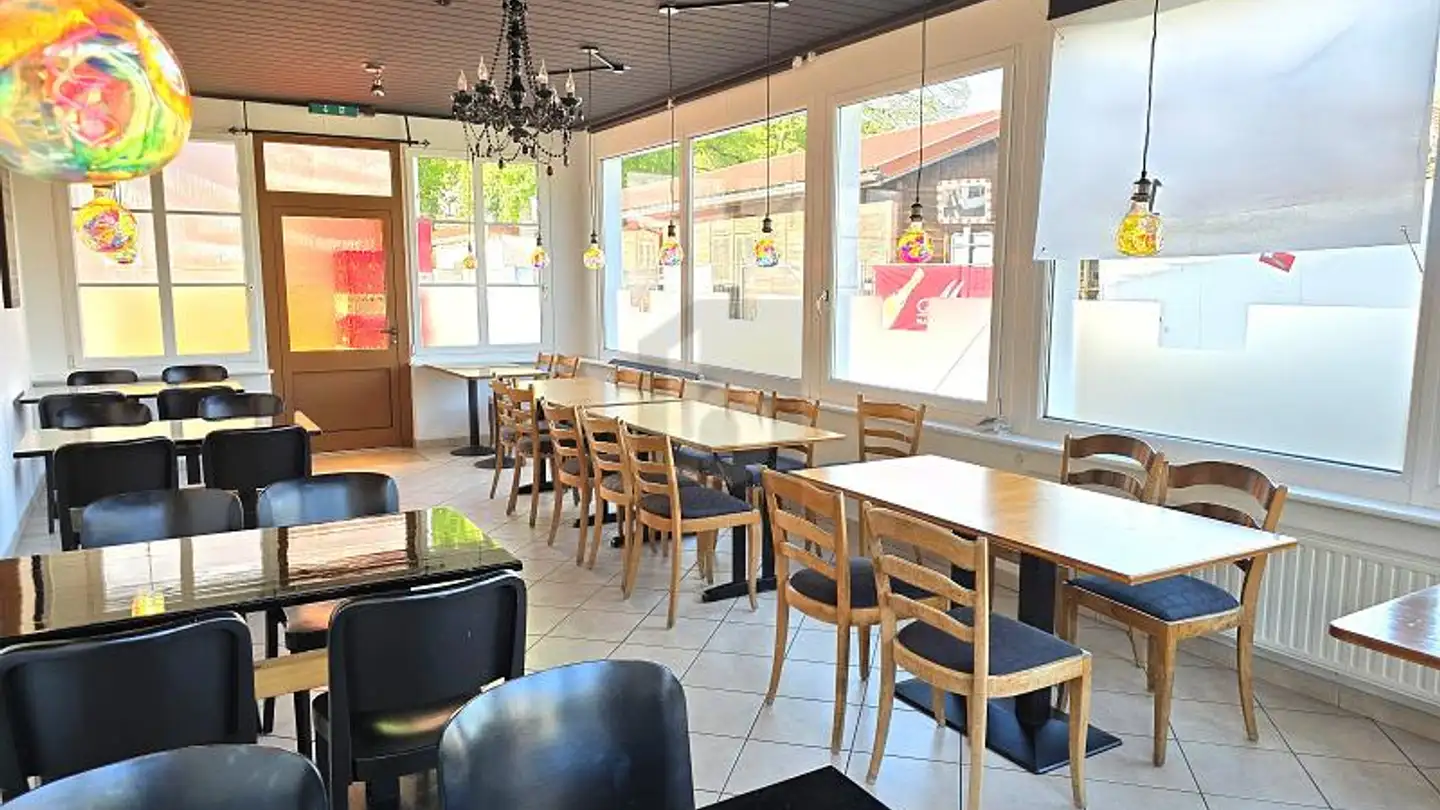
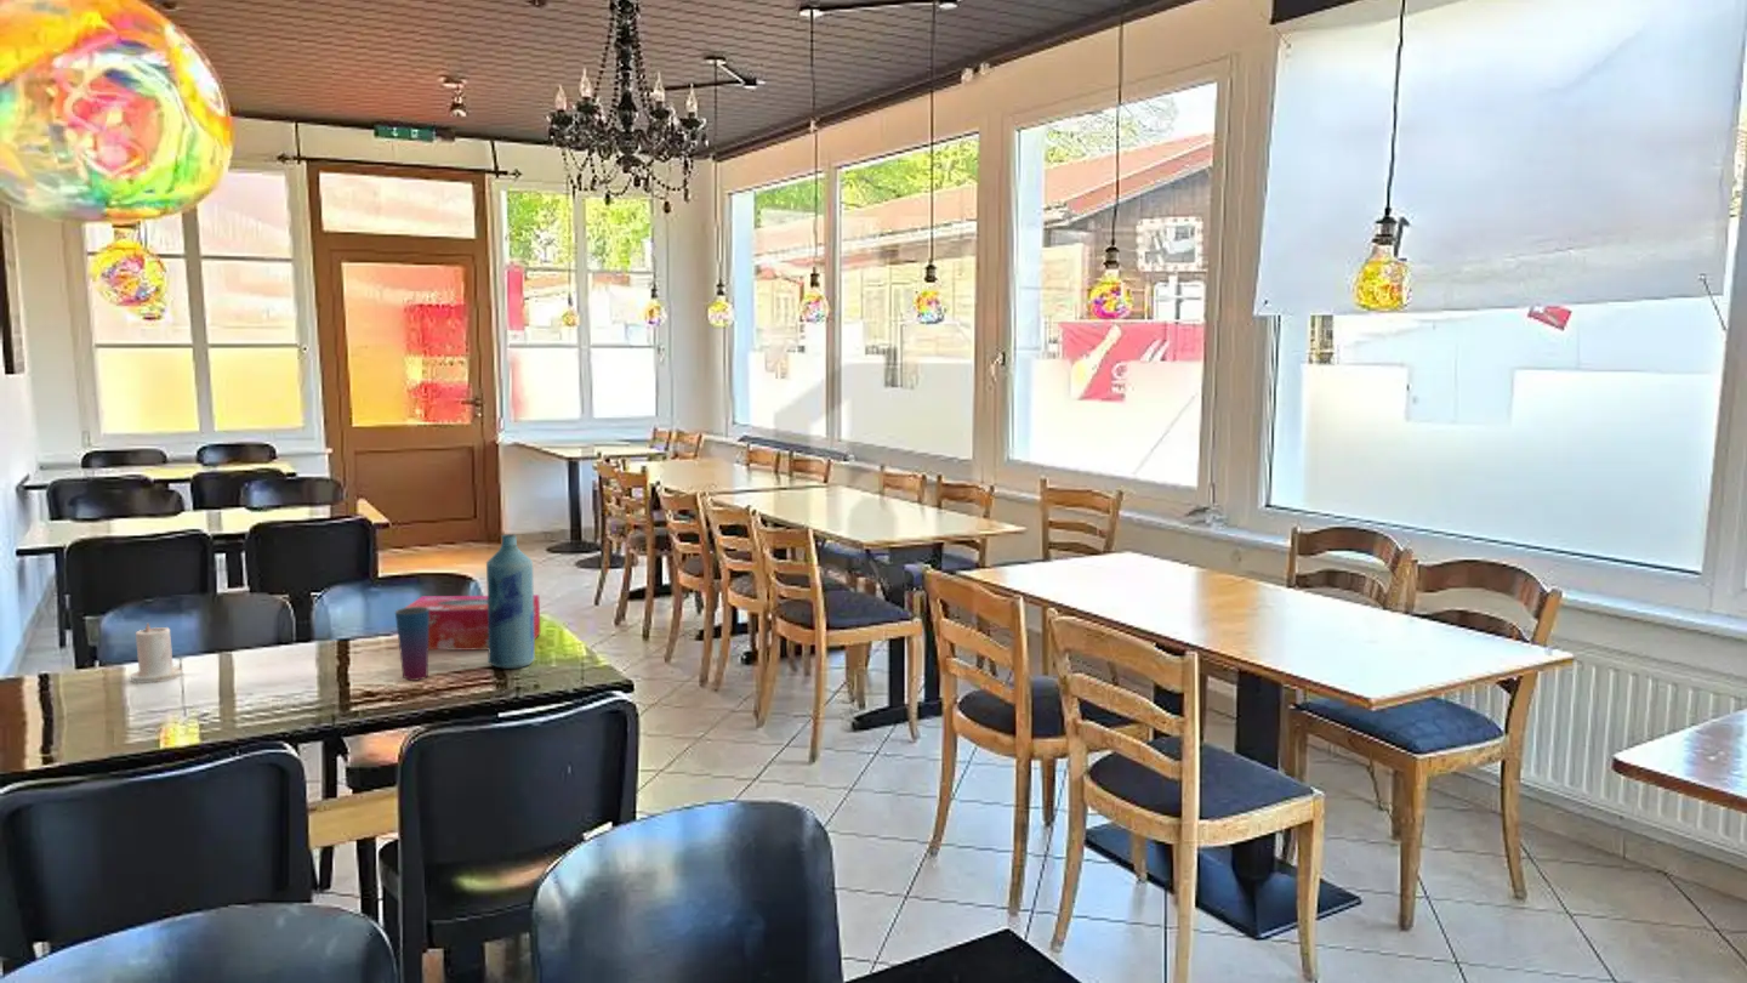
+ bottle (510, 600)
+ candle (154, 650)
+ cup (414, 643)
+ tissue box (472, 621)
